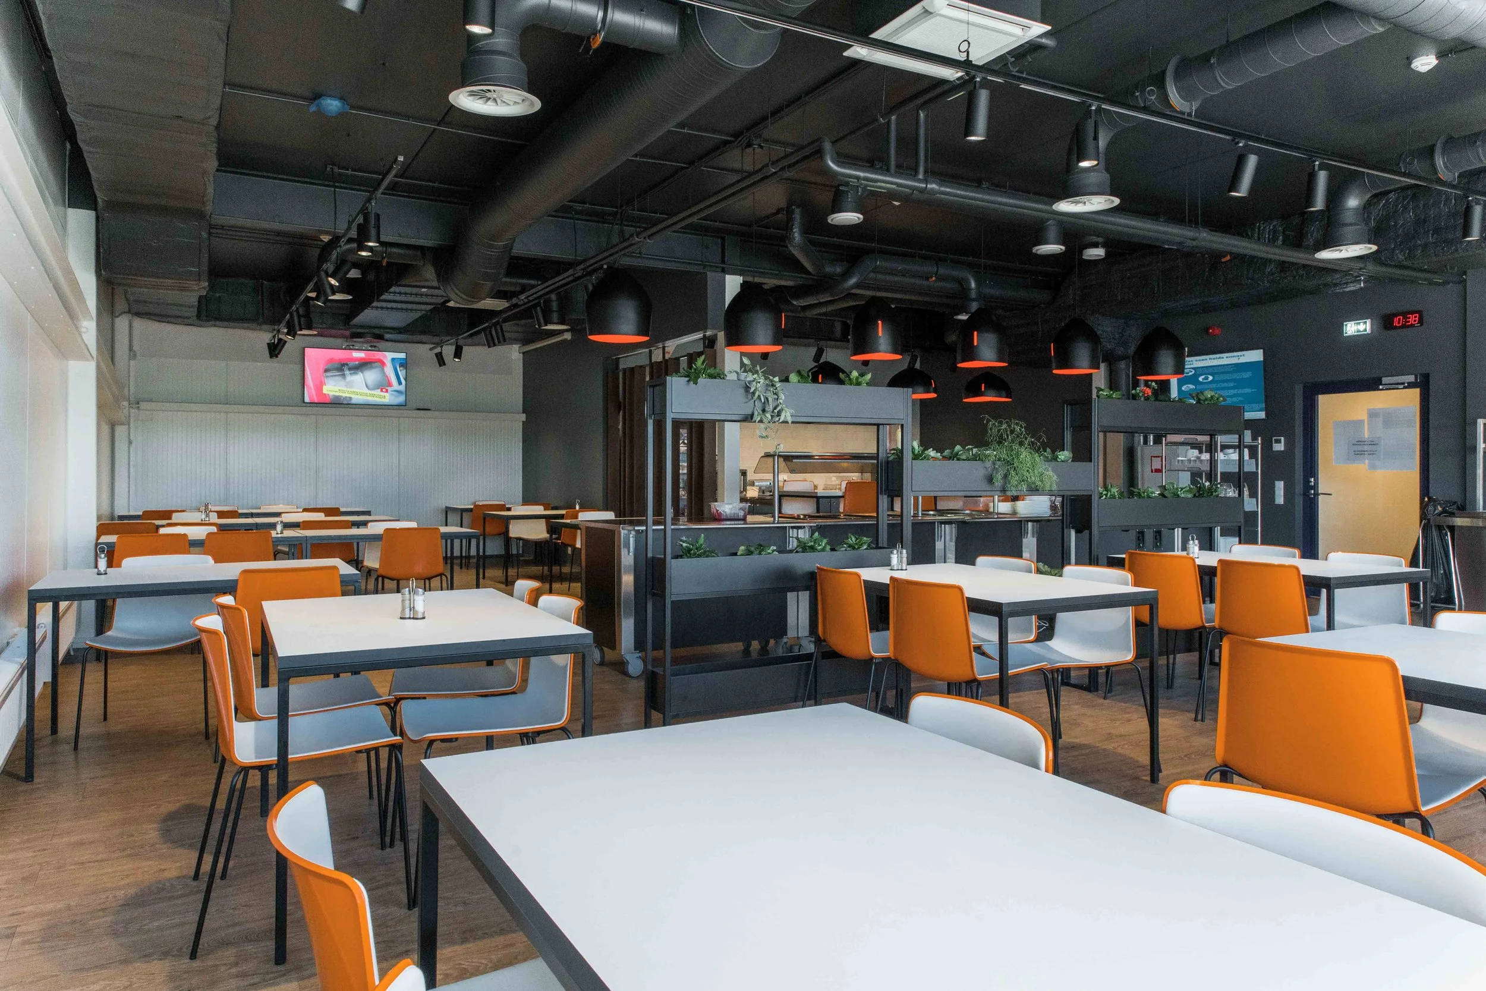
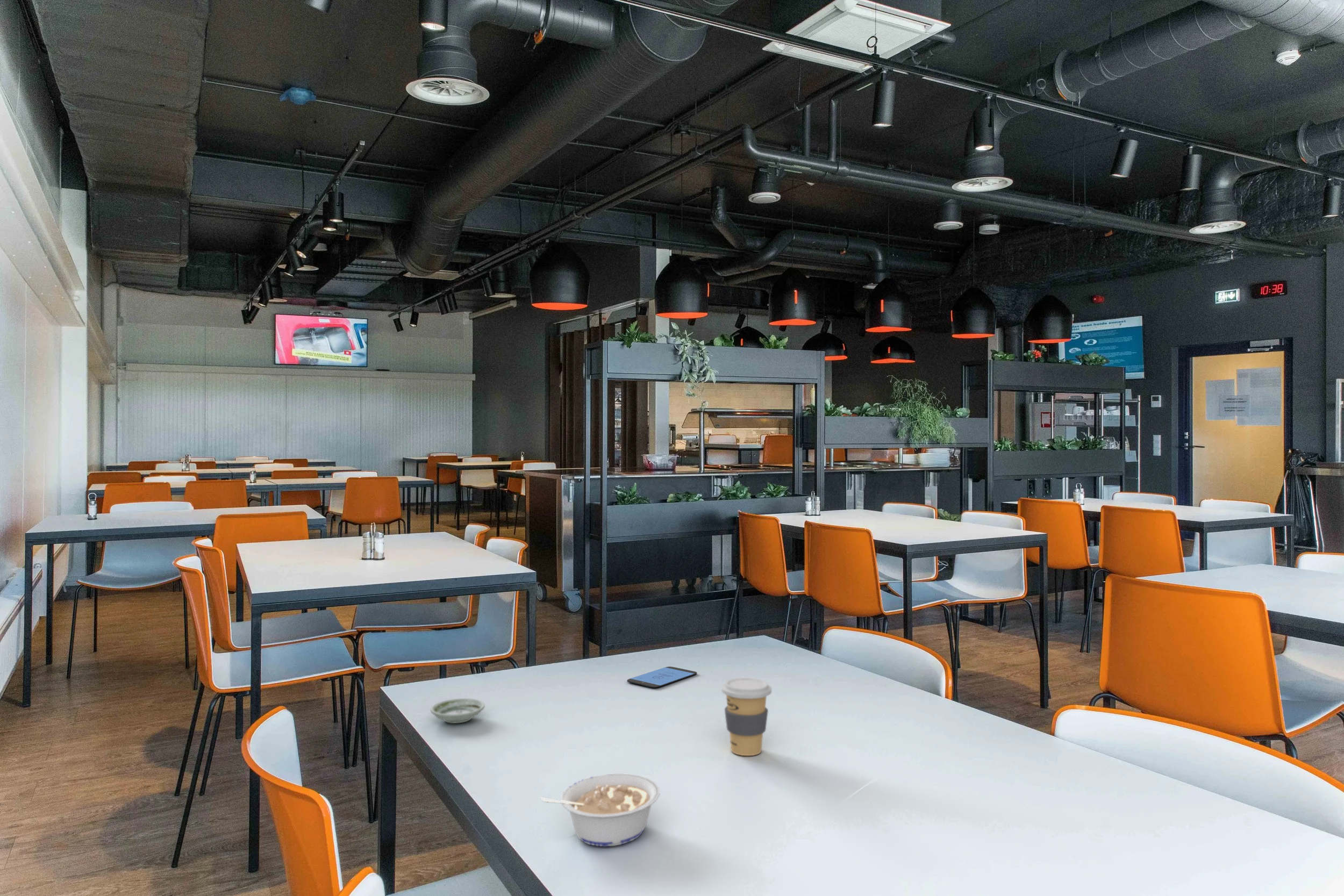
+ coffee cup (746, 716)
+ smartphone (662, 676)
+ legume (608, 809)
+ saucer (457, 712)
